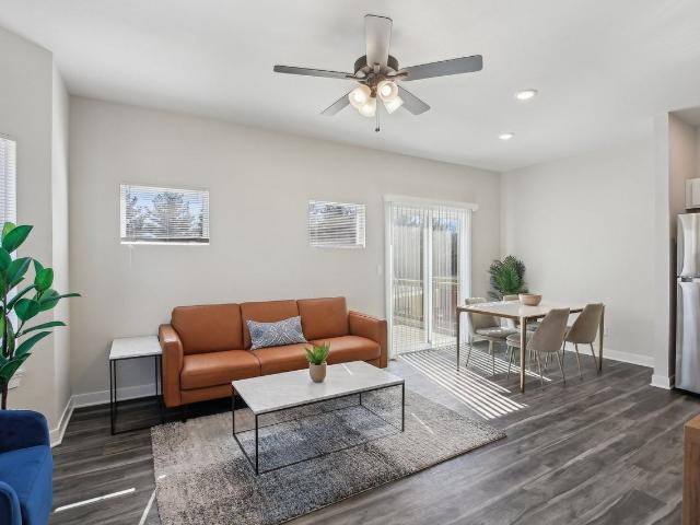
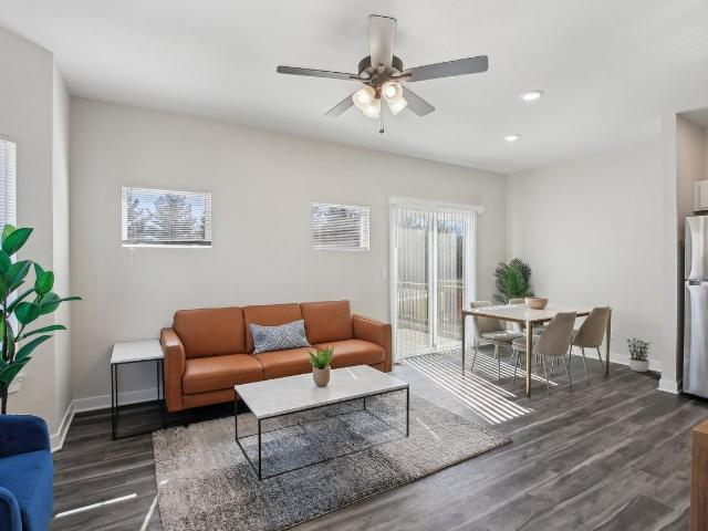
+ potted plant (637, 353)
